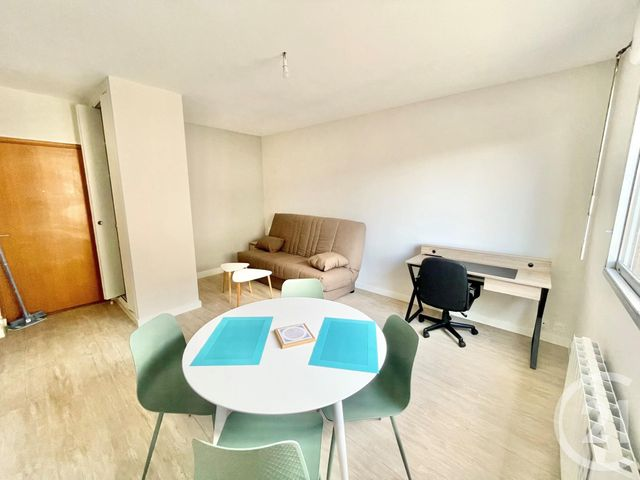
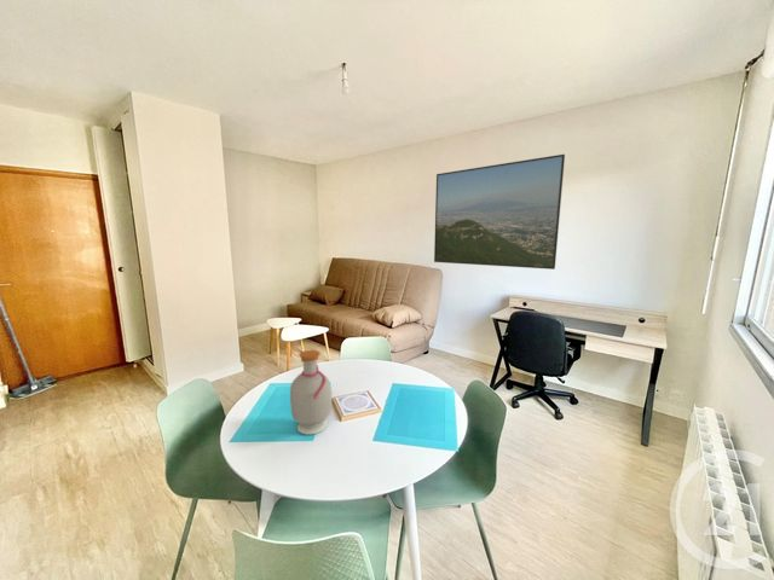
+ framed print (489, 216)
+ bottle (311, 389)
